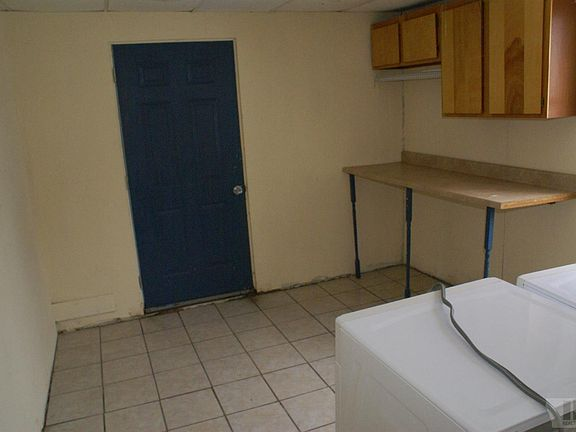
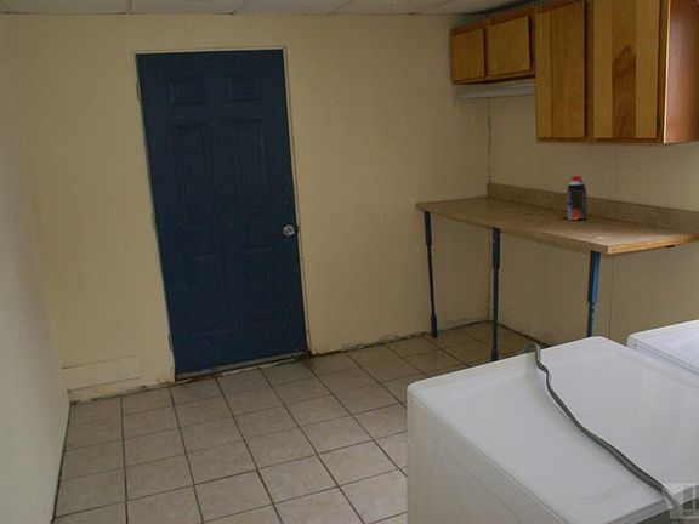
+ bottle (576, 196)
